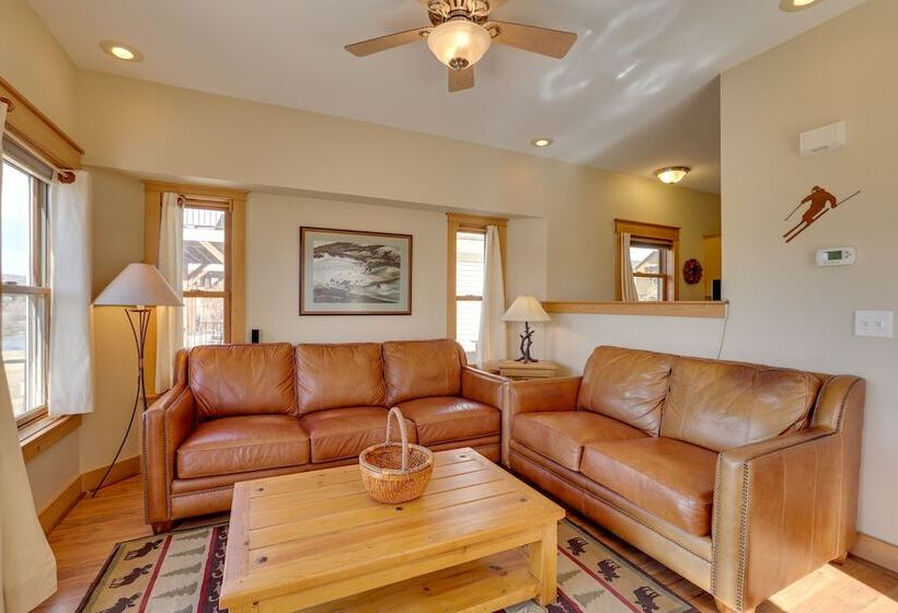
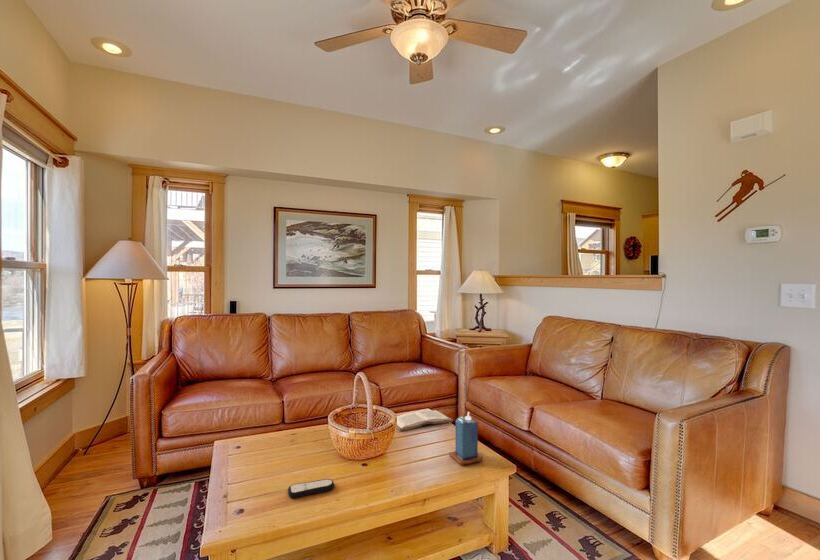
+ candle (465, 435)
+ book (420, 418)
+ remote control (311, 487)
